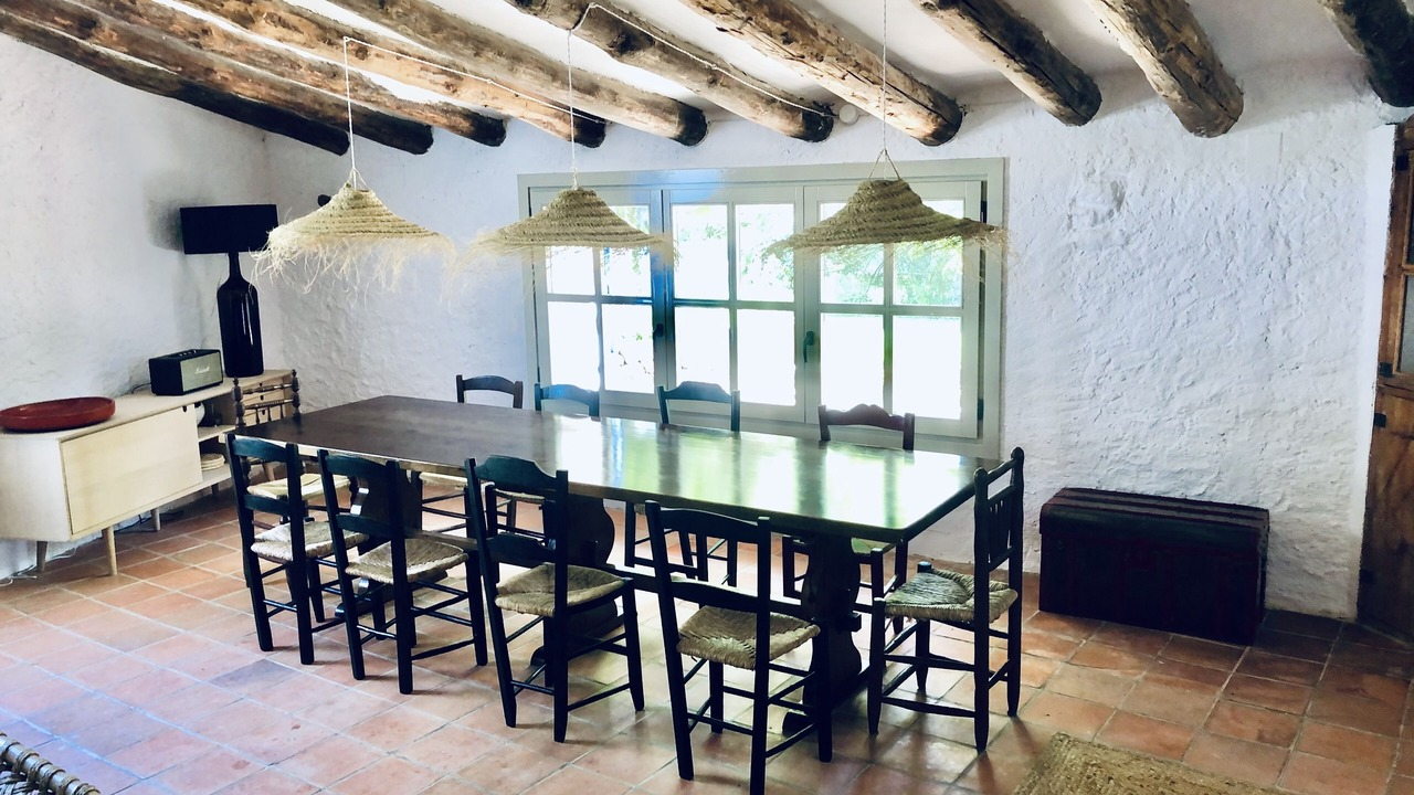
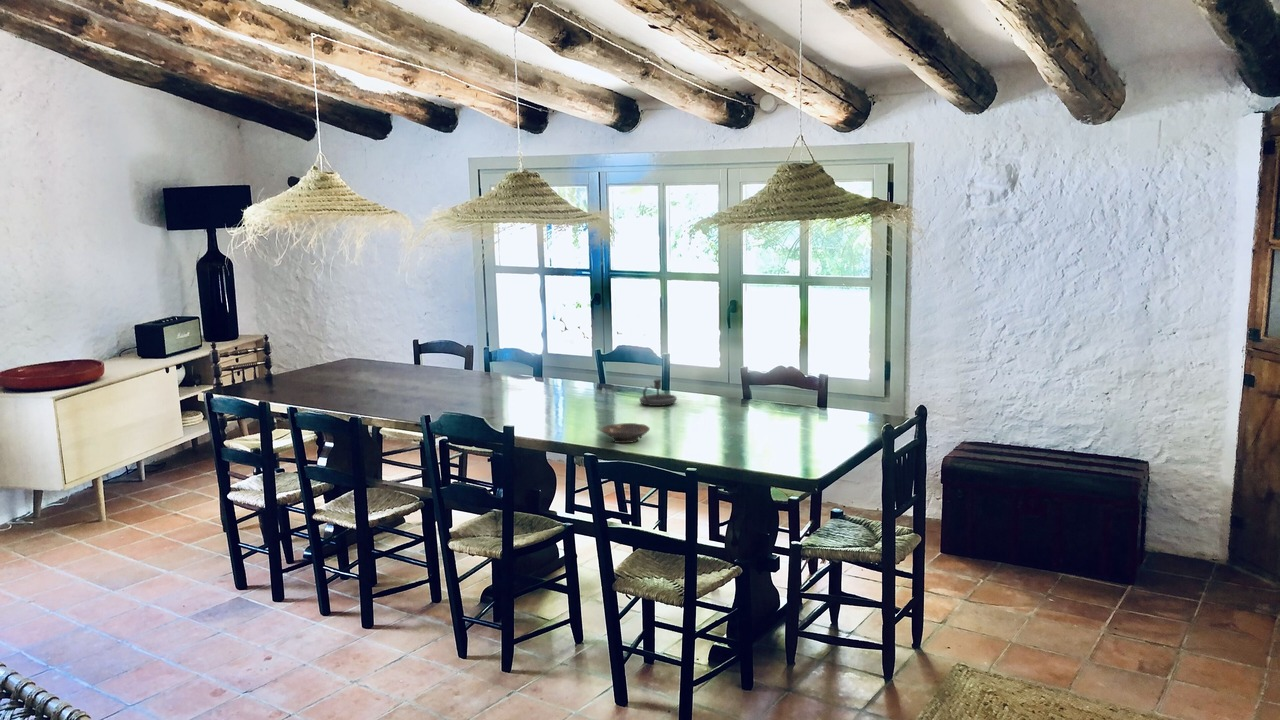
+ bowl (625, 434)
+ candlestick (657, 392)
